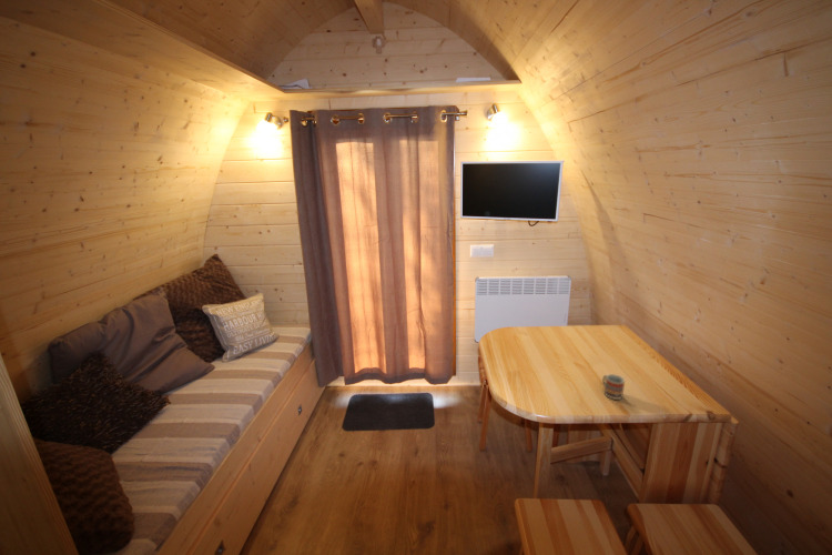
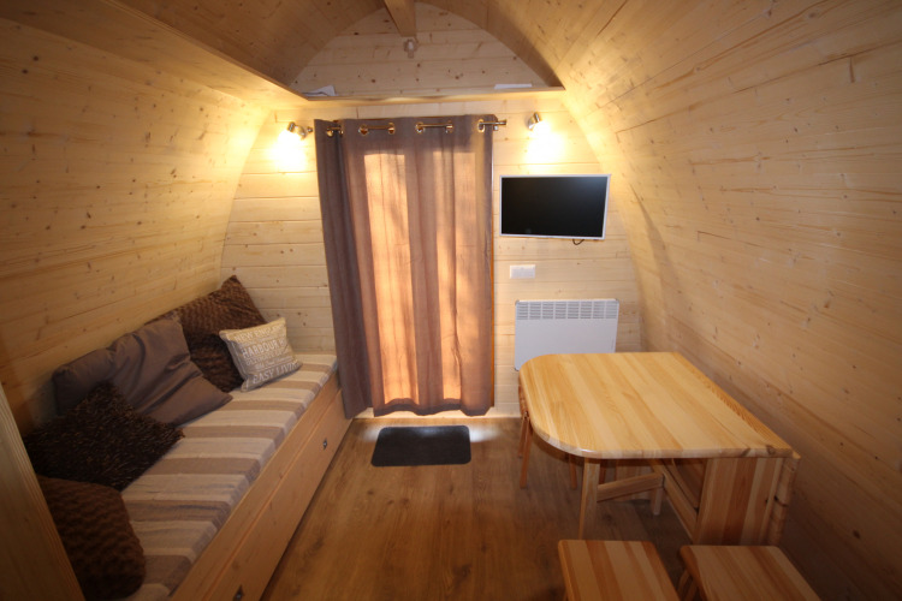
- cup (611, 384)
